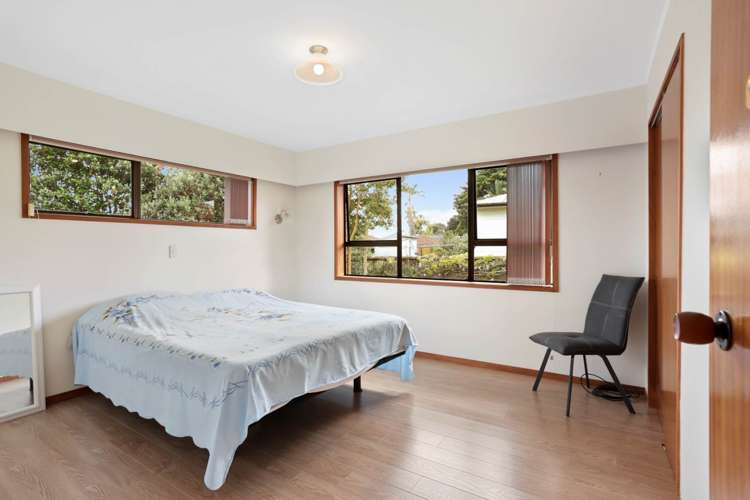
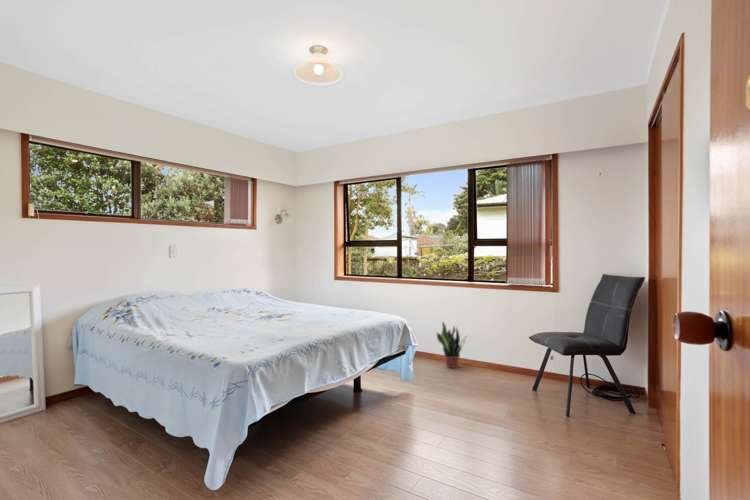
+ potted plant (451, 344)
